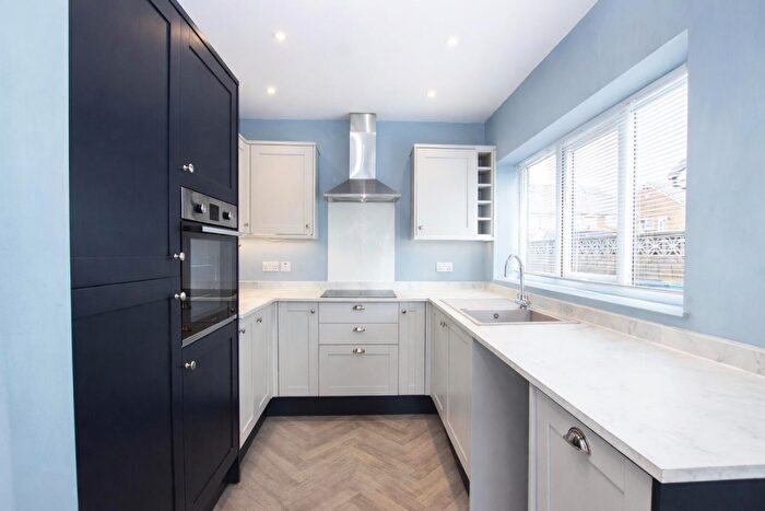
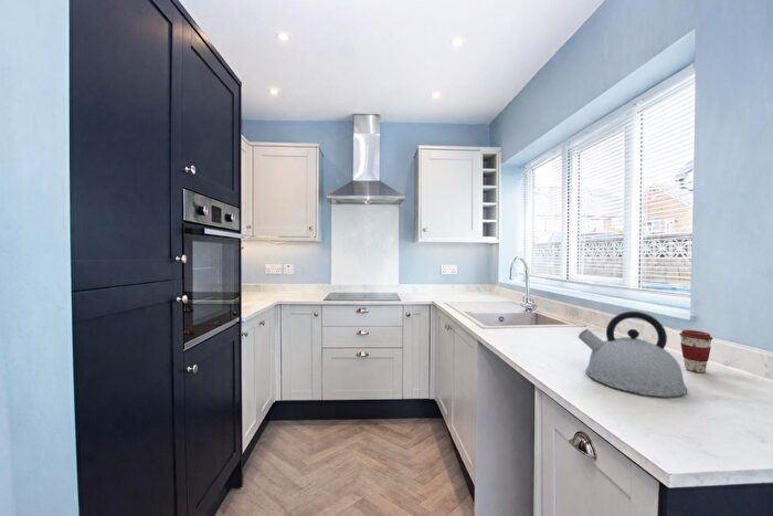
+ kettle (627, 345)
+ coffee cup (695, 350)
